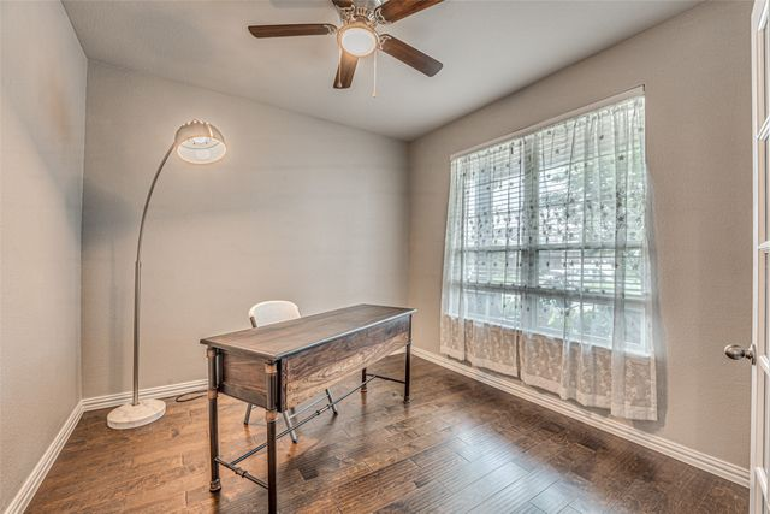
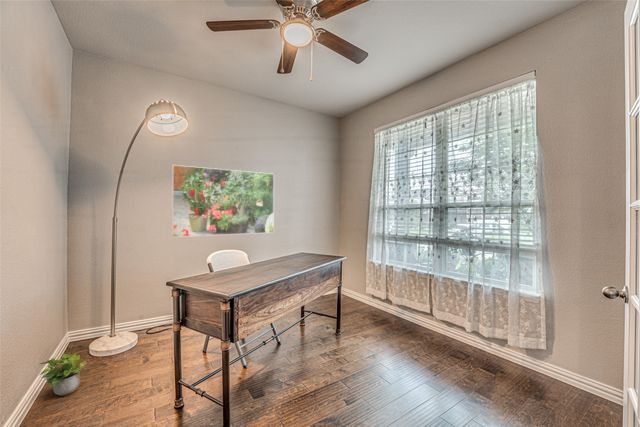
+ potted plant (63, 373)
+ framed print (228, 202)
